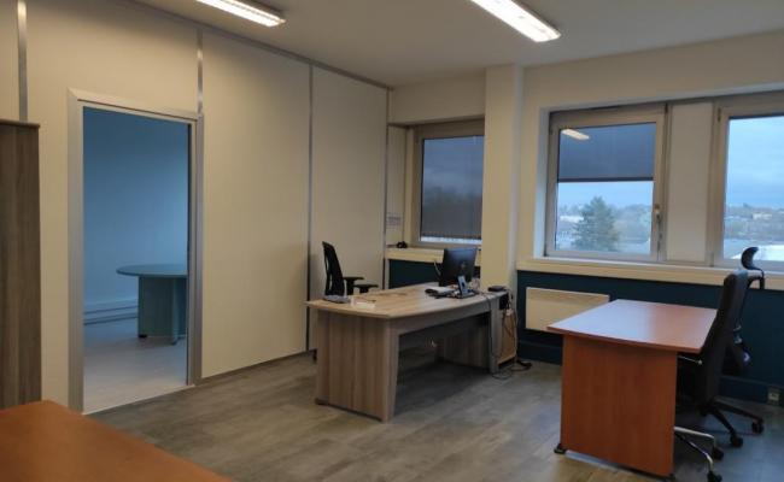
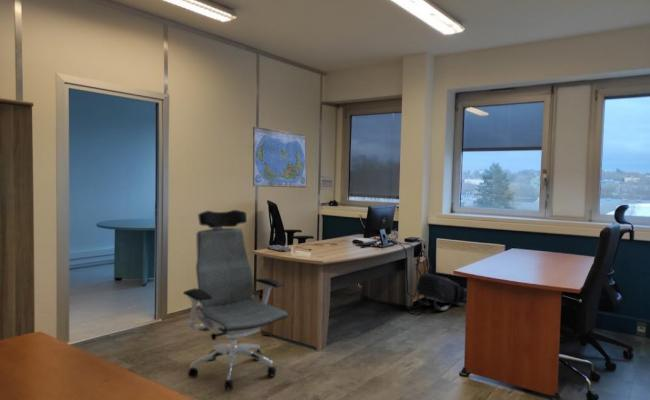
+ world map (281, 159)
+ office chair (234, 292)
+ backpack (443, 289)
